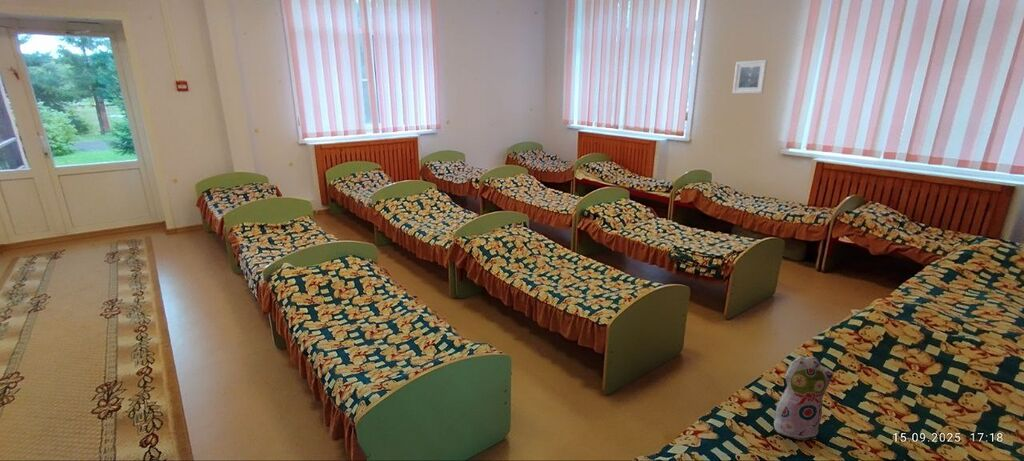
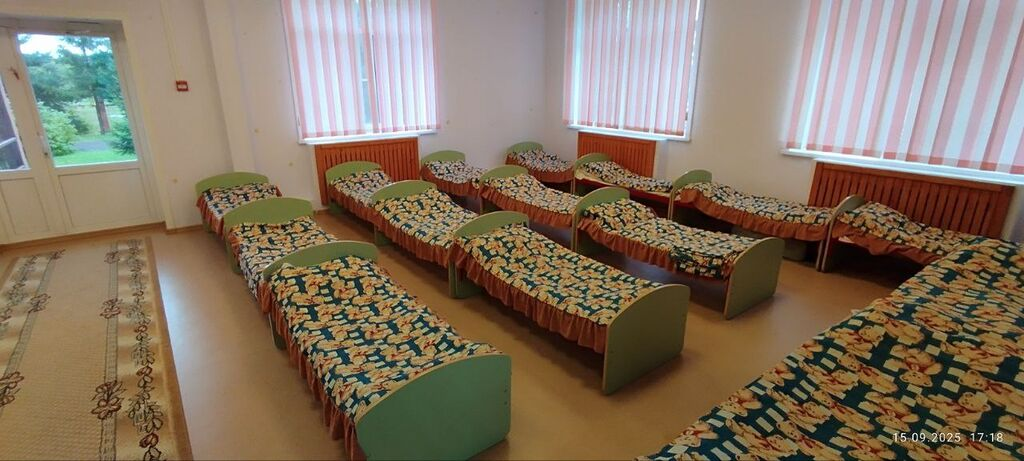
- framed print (749, 77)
- plush toy (801, 392)
